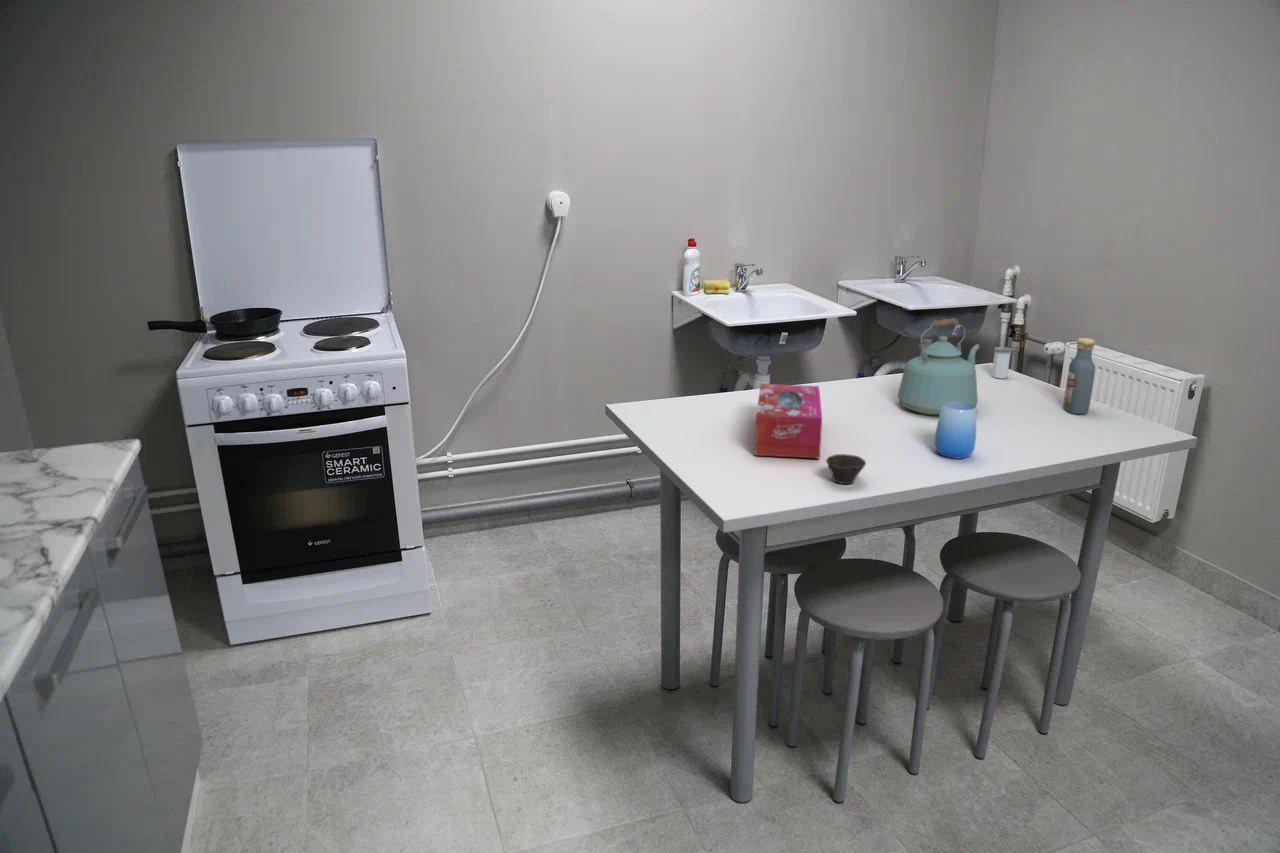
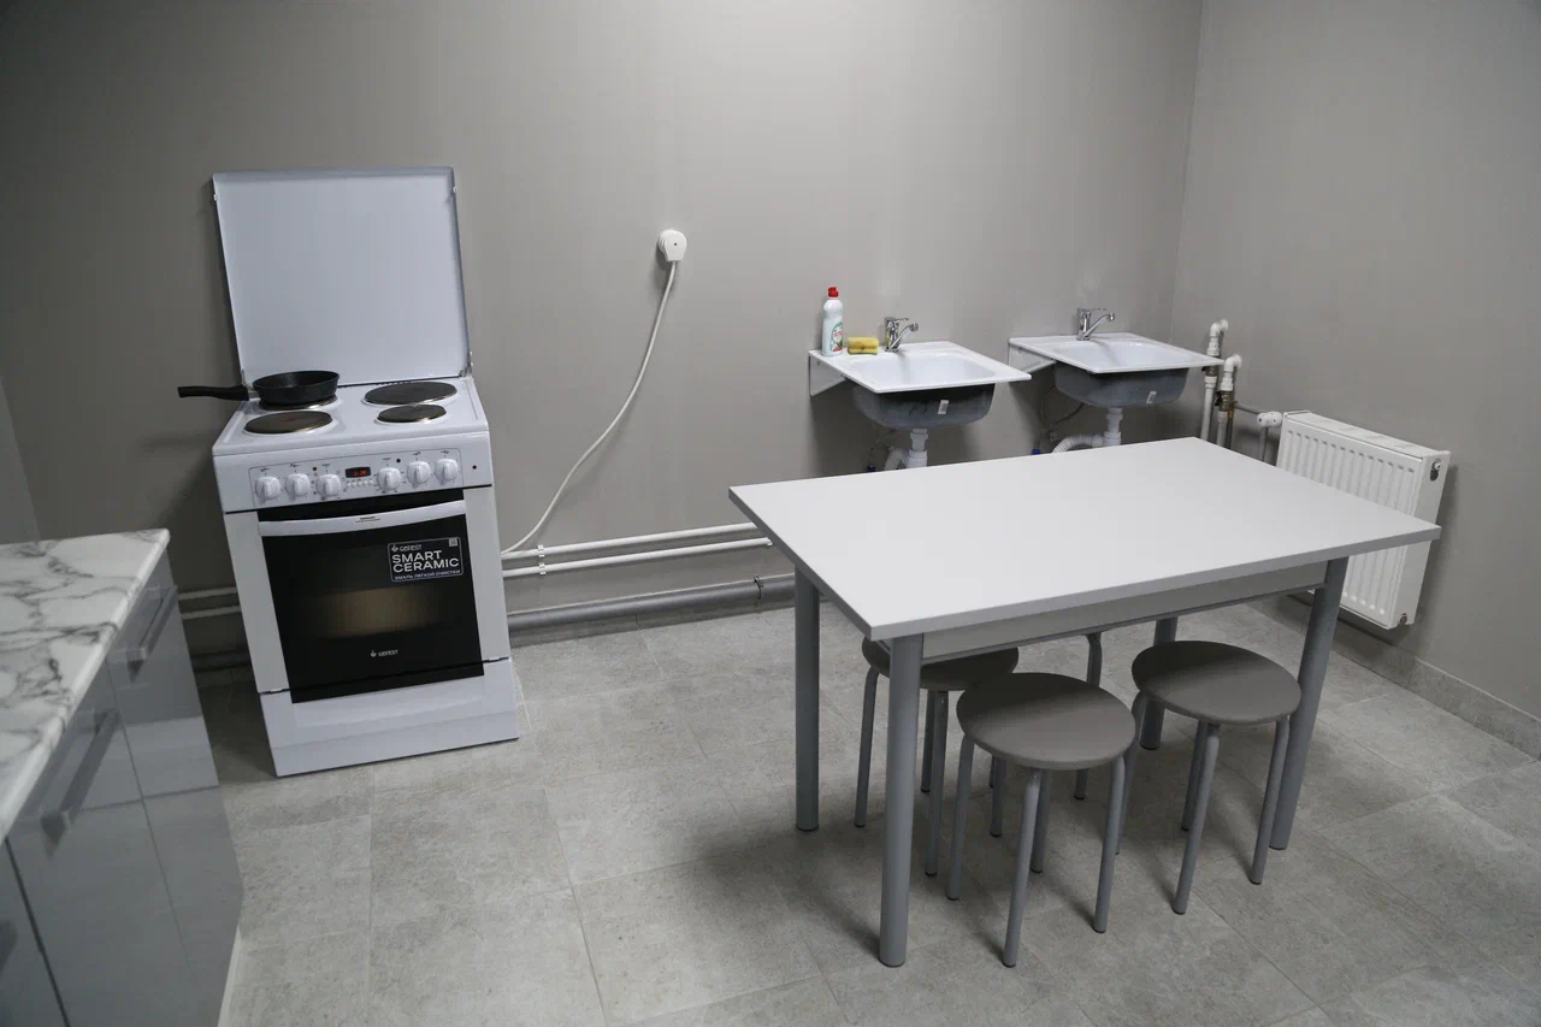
- kettle (946, 362)
- cup (847, 470)
- salt shaker (1001, 362)
- tissue box (788, 418)
- cup (956, 430)
- vodka (1080, 375)
